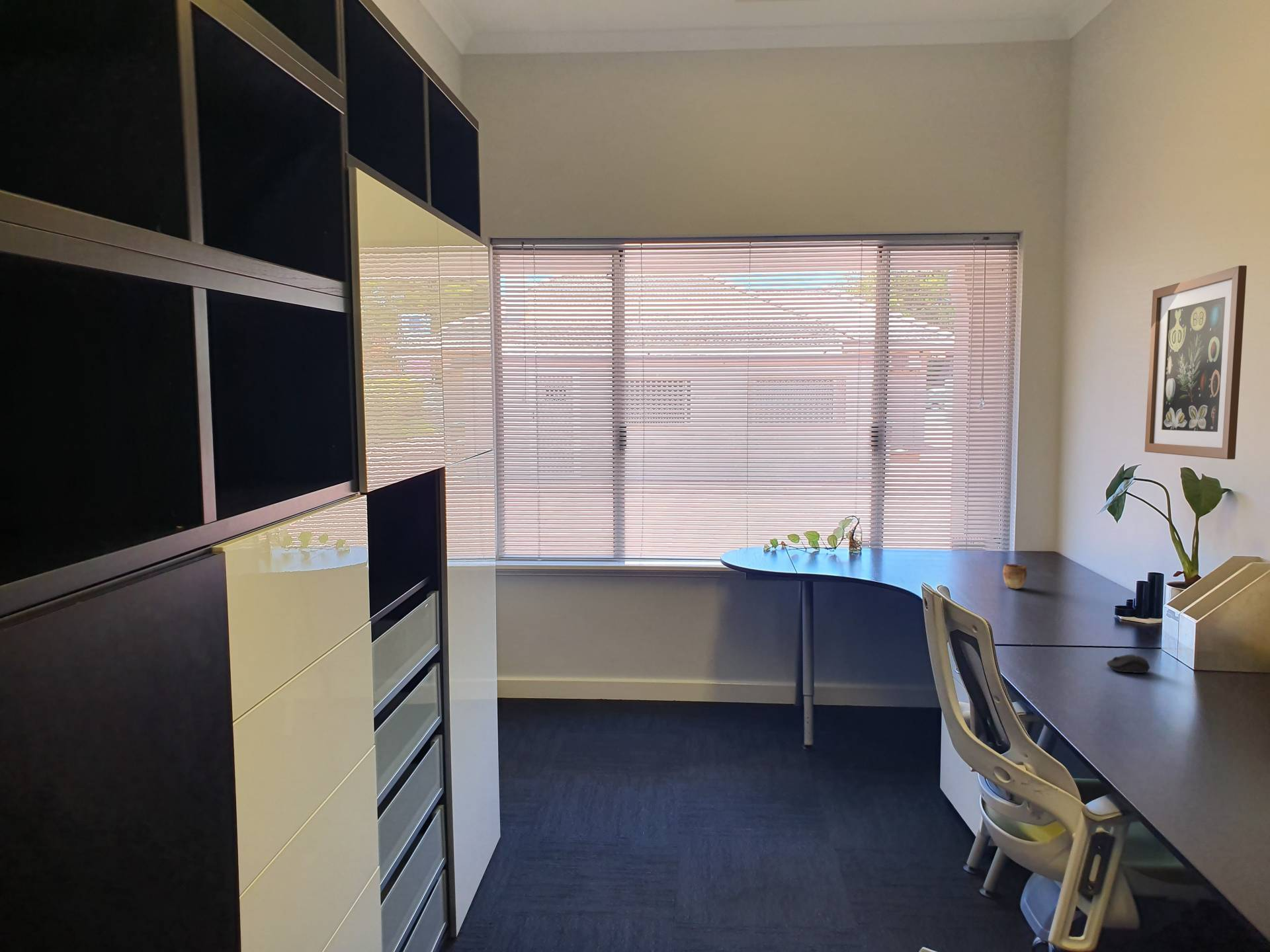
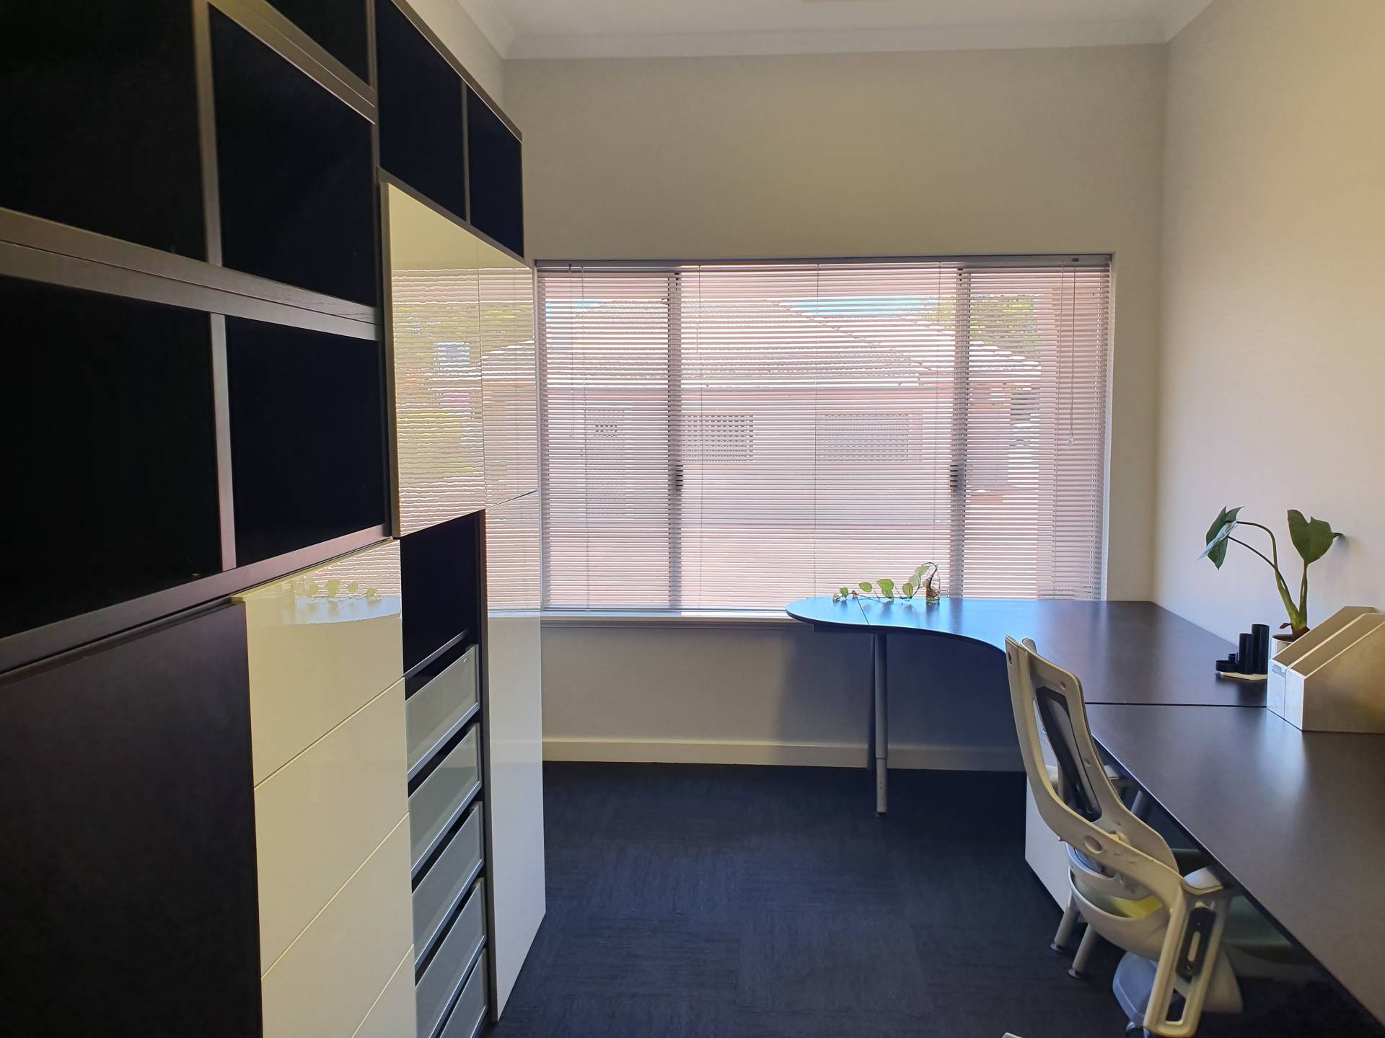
- candle (1015, 576)
- computer mouse (1128, 662)
- wall art (1191, 368)
